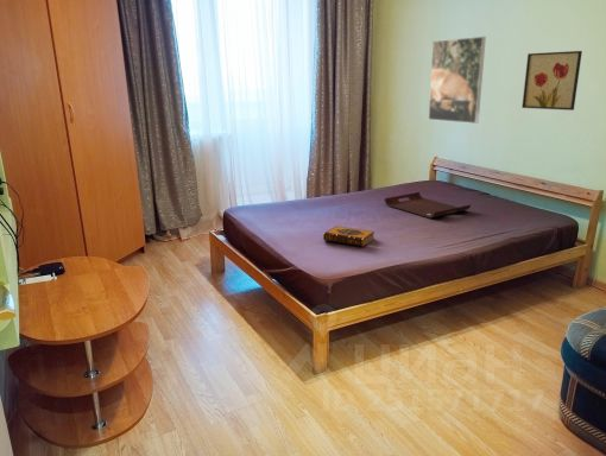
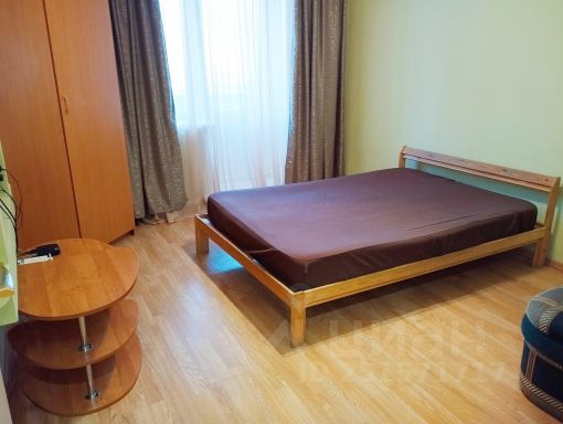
- wall art (550, 81)
- serving tray (425, 204)
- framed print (454, 81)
- hardback book (348, 236)
